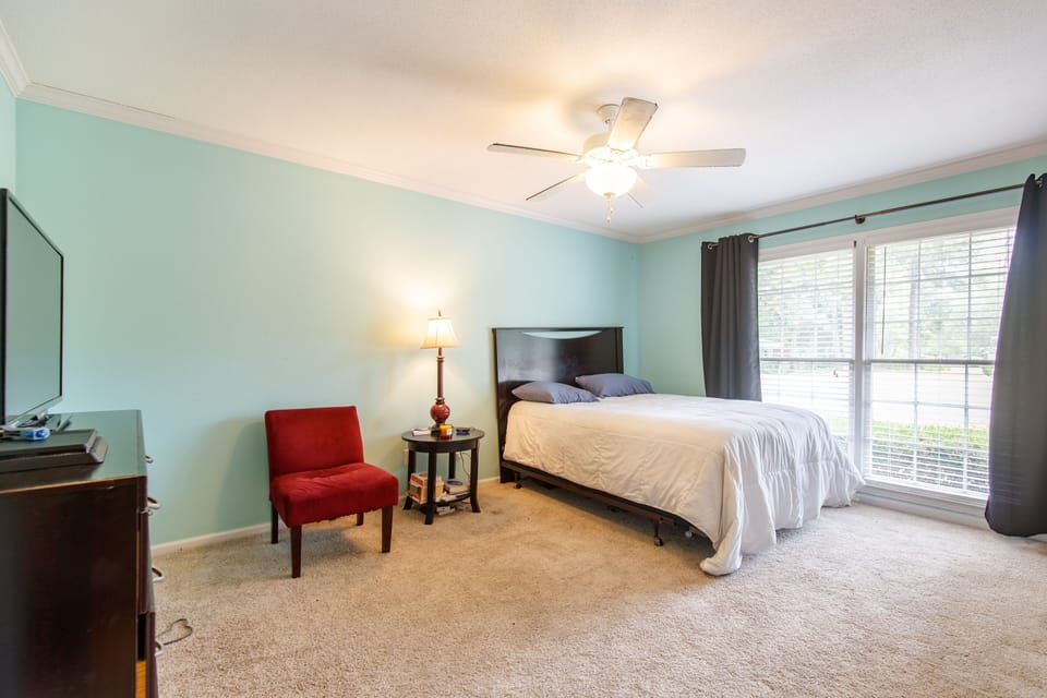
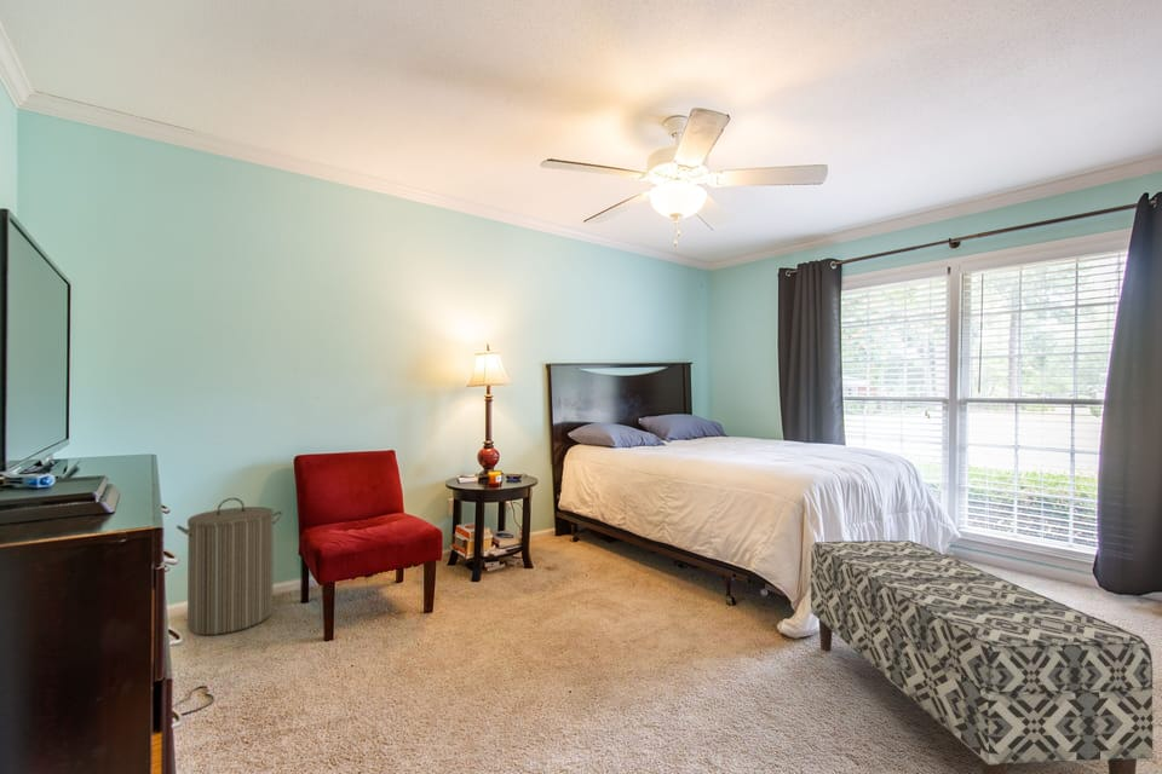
+ laundry hamper (231, 558)
+ bench (939, 643)
